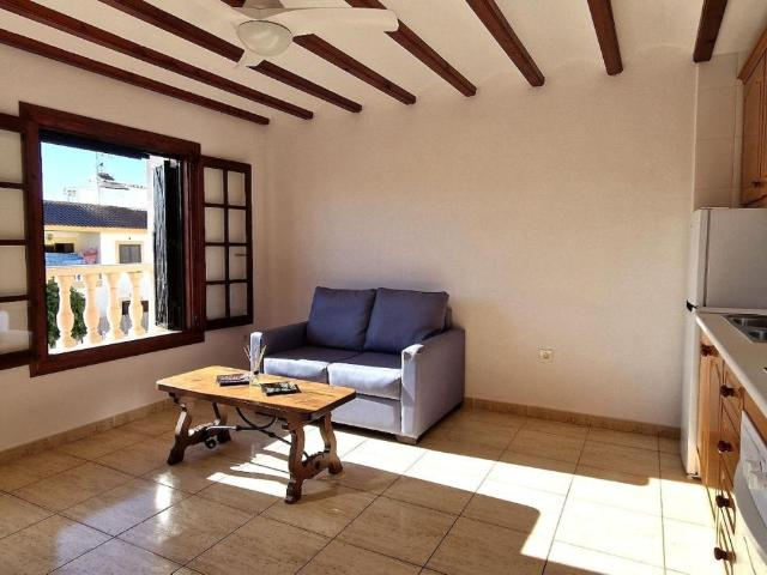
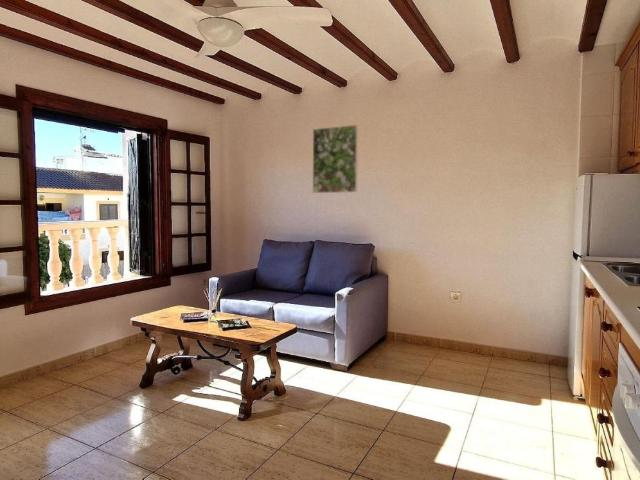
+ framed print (334, 160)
